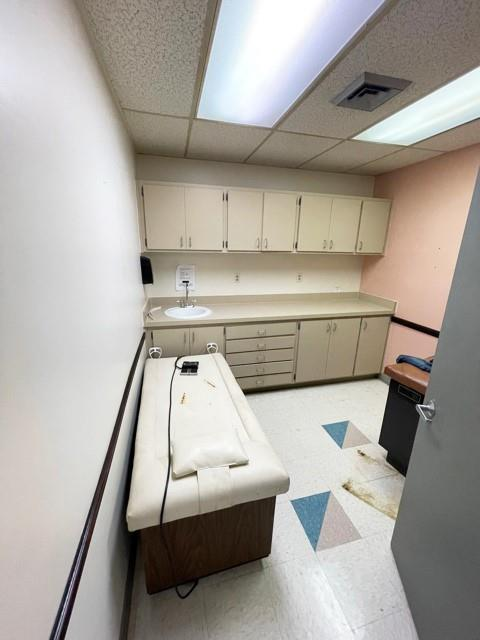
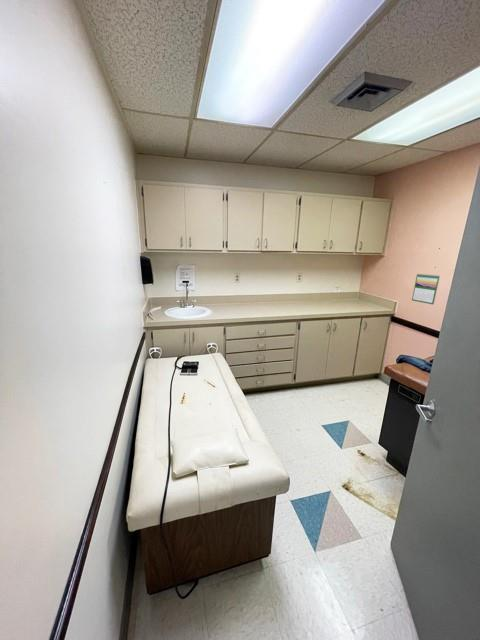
+ calendar (425, 288)
